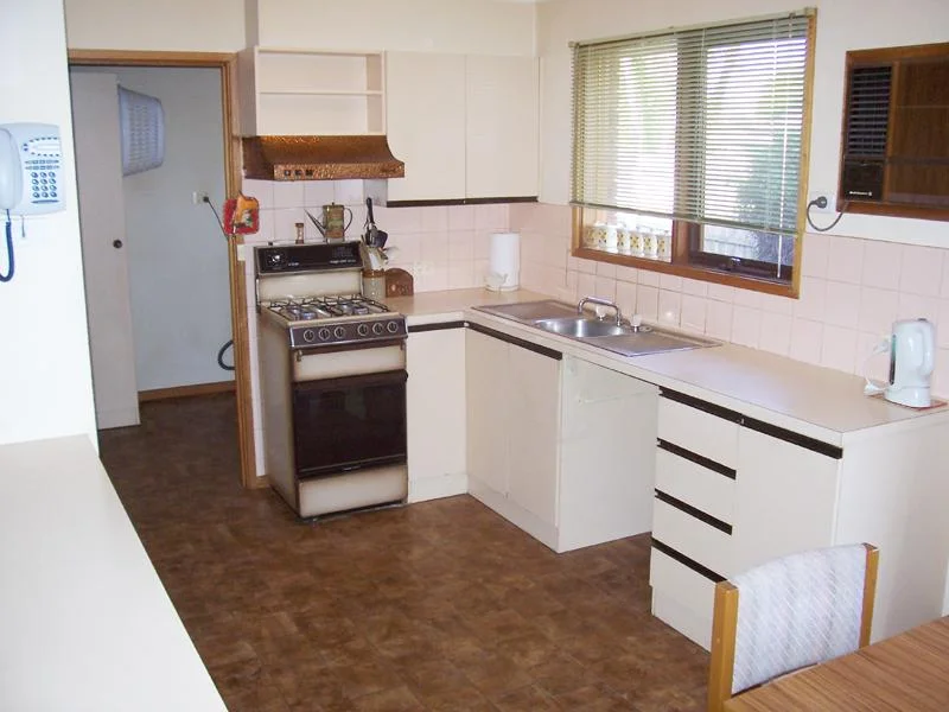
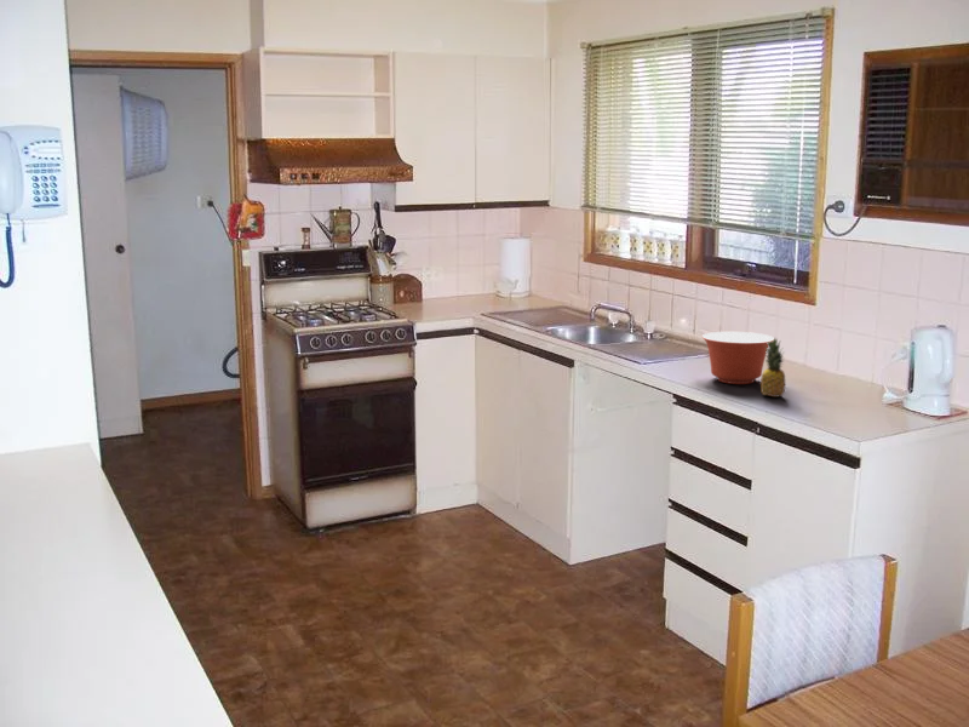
+ fruit (773, 366)
+ mixing bowl (736, 359)
